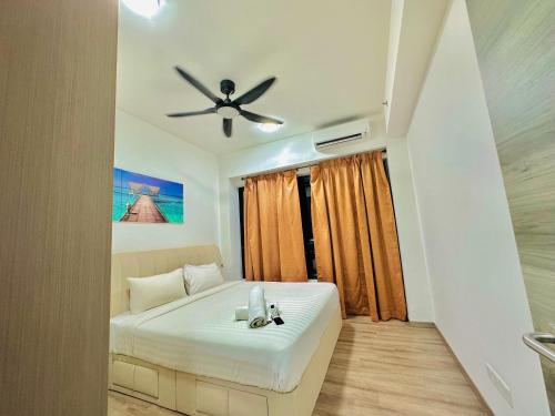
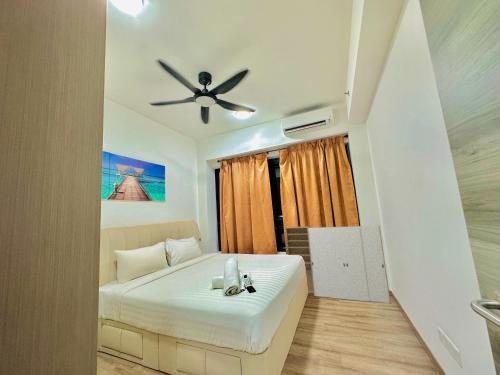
+ storage cabinet (331, 260)
